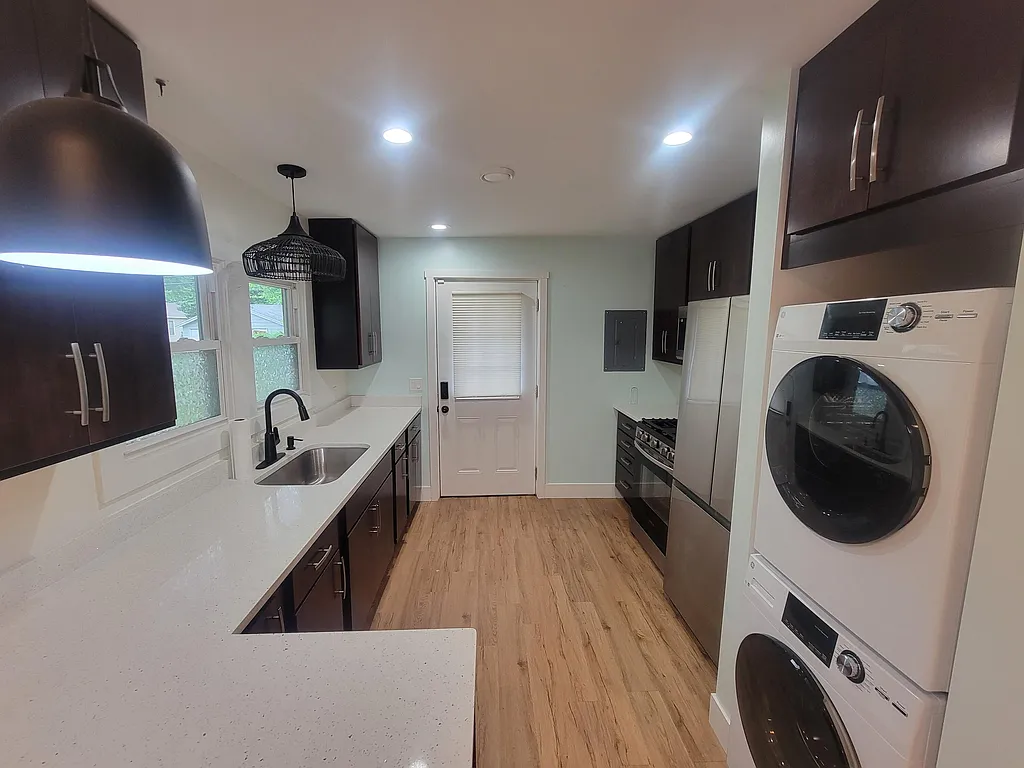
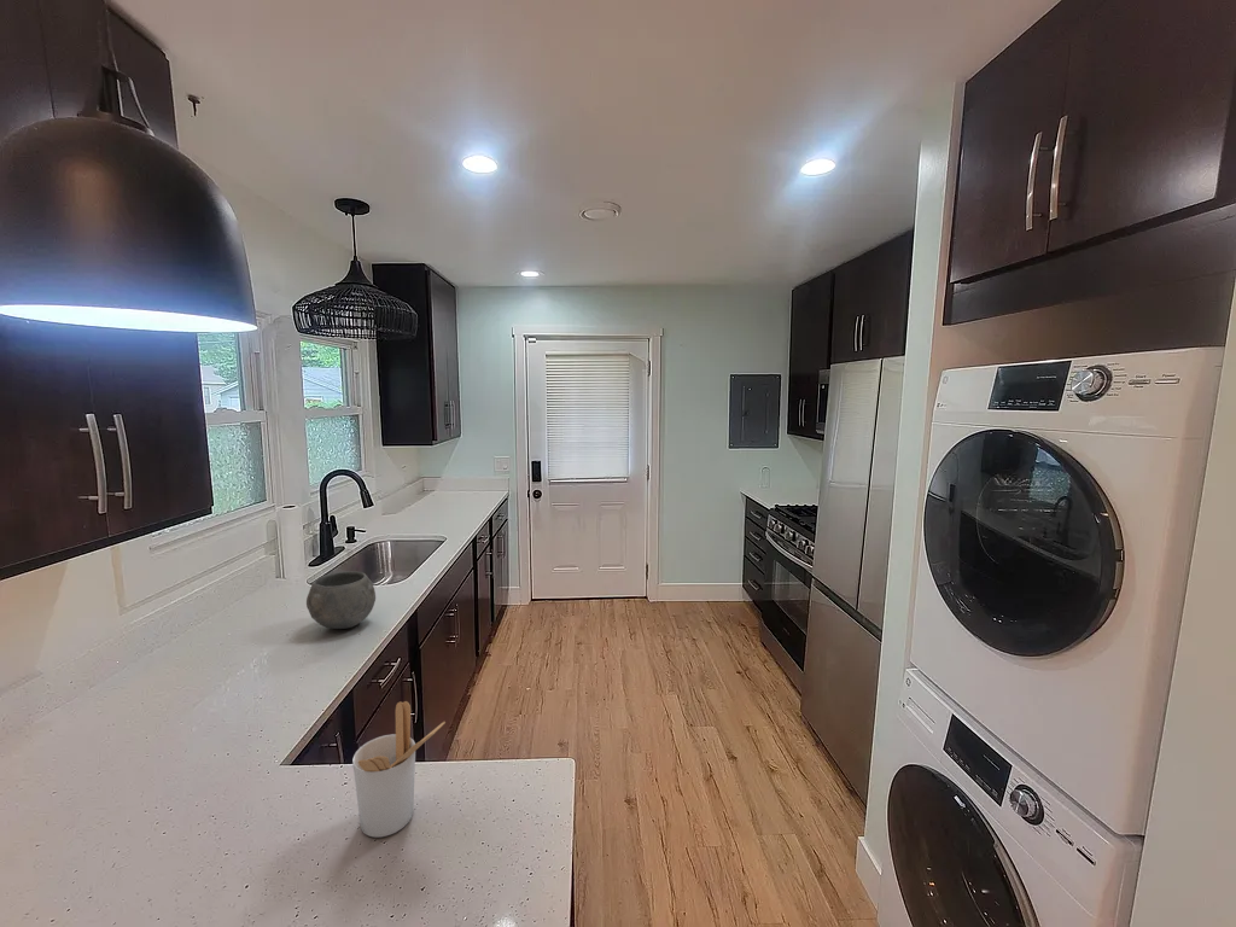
+ utensil holder (398, 770)
+ bowl (342, 601)
